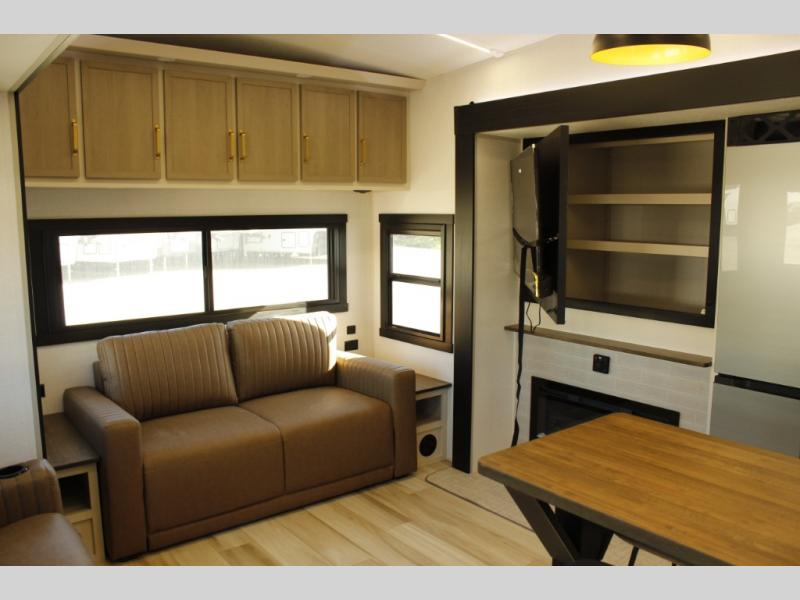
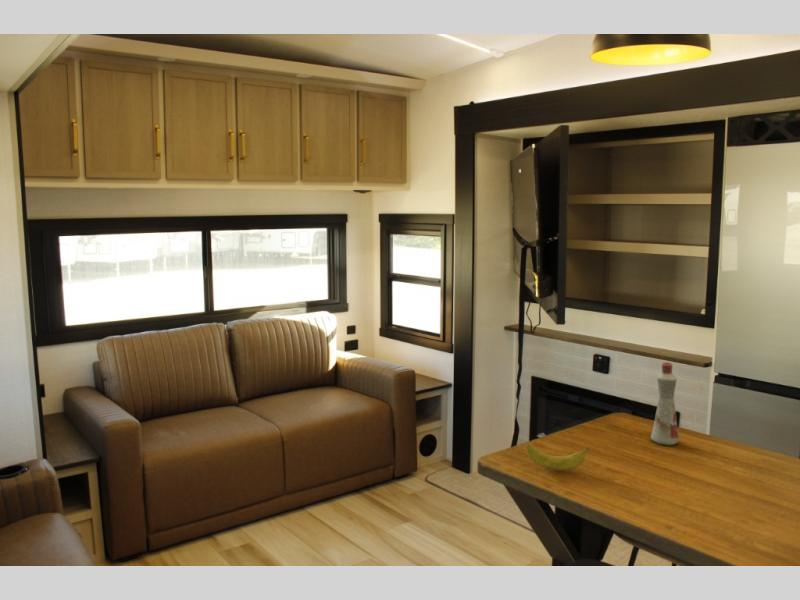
+ banana (557, 457)
+ bottle (666, 401)
